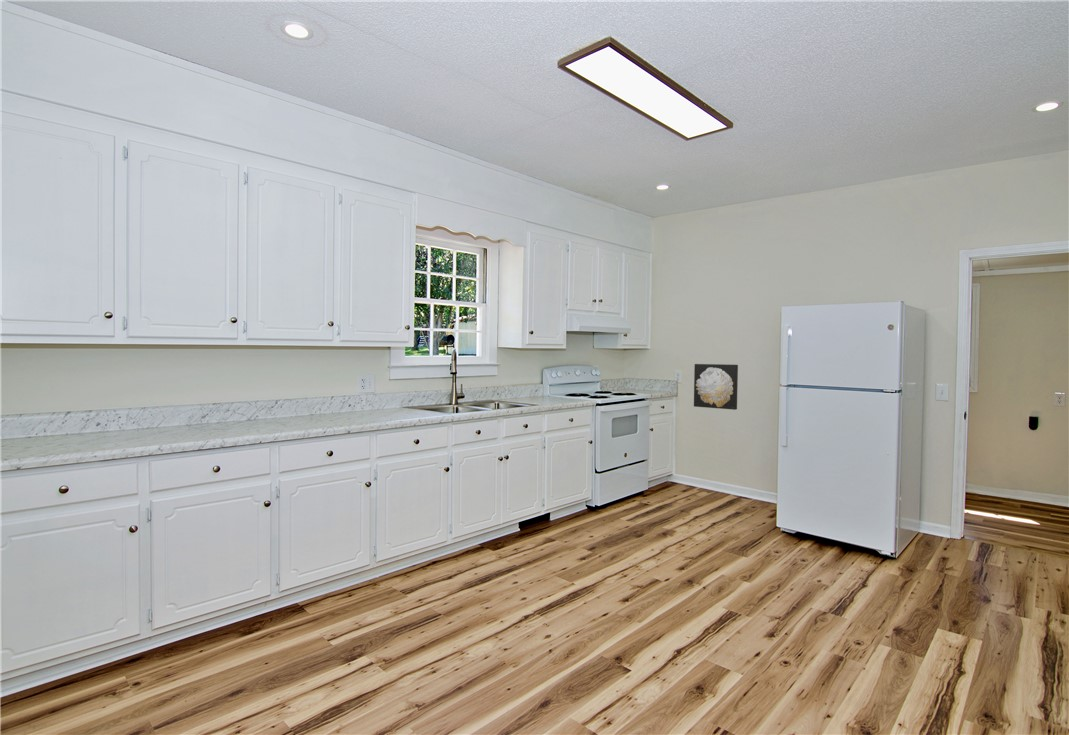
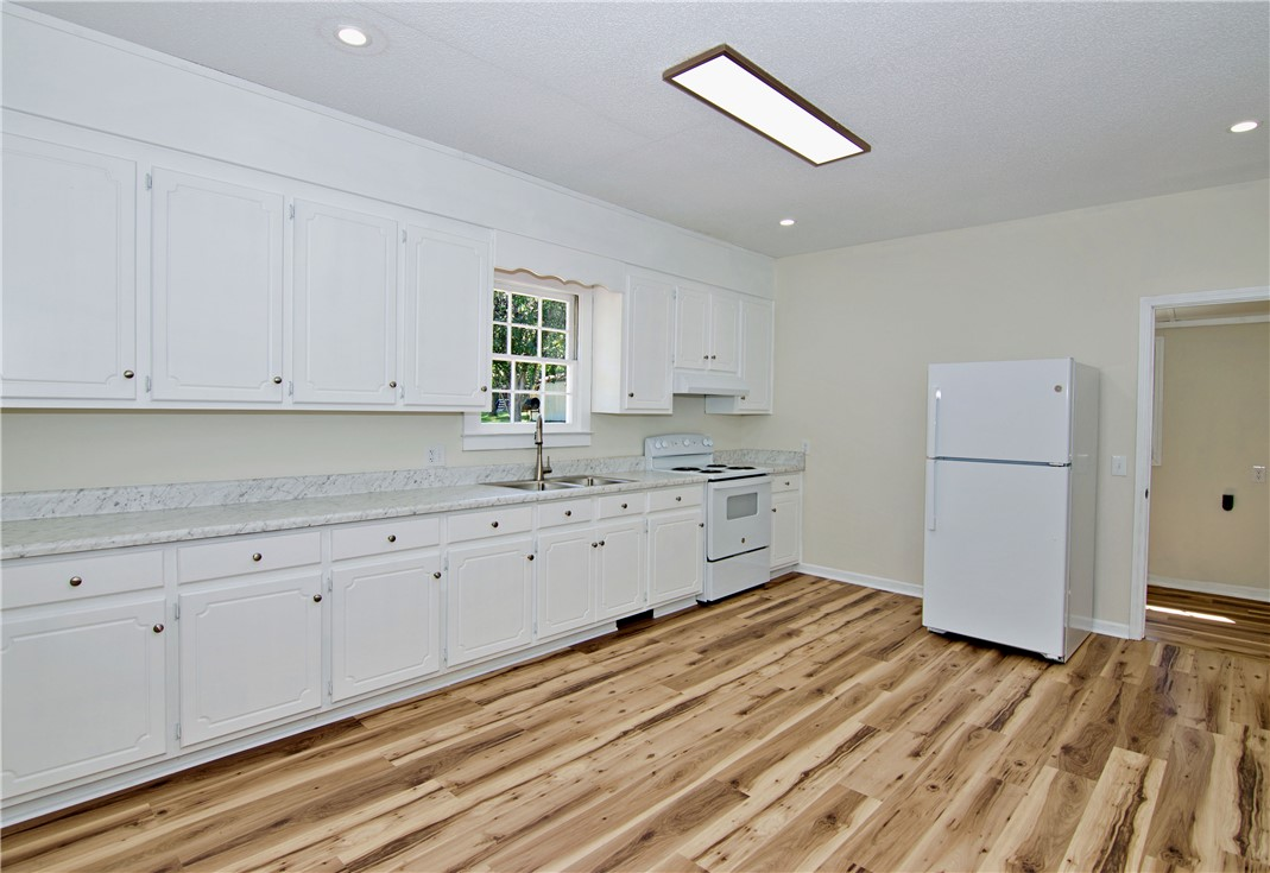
- wall art (715, 386)
